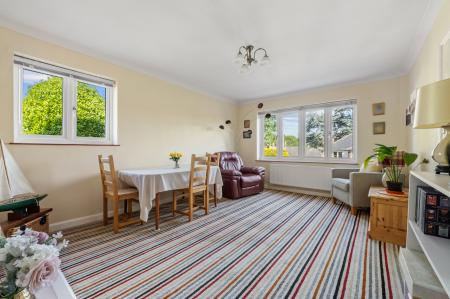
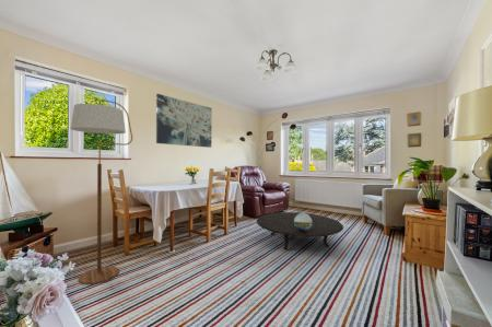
+ decorative sphere (303, 221)
+ floor lamp (101, 187)
+ wall art (187, 124)
+ table (297, 231)
